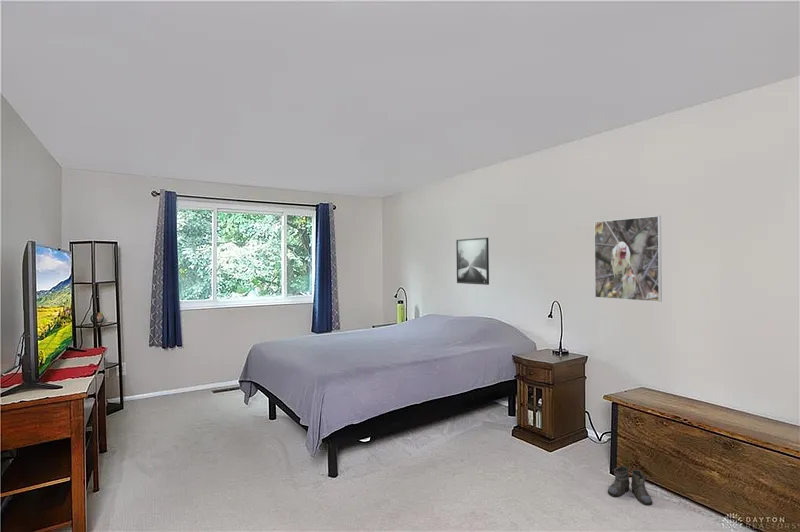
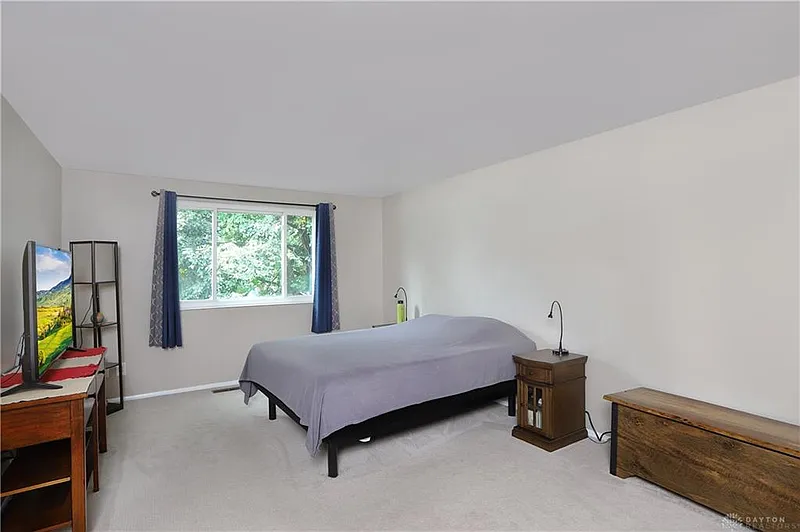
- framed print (471, 261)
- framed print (625, 259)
- boots (628, 483)
